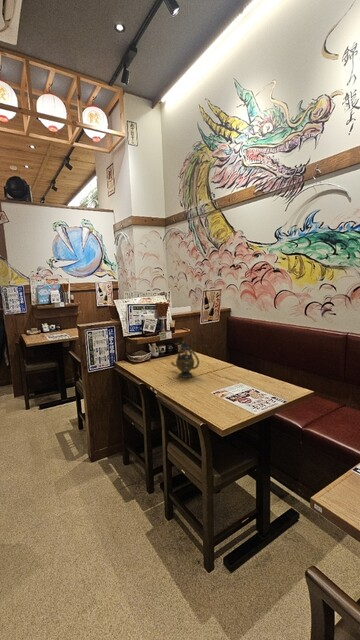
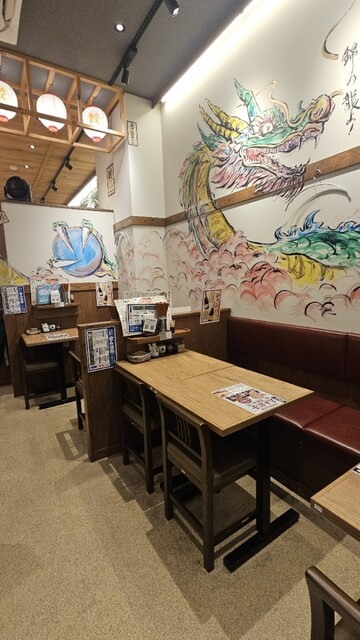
- teapot (181, 357)
